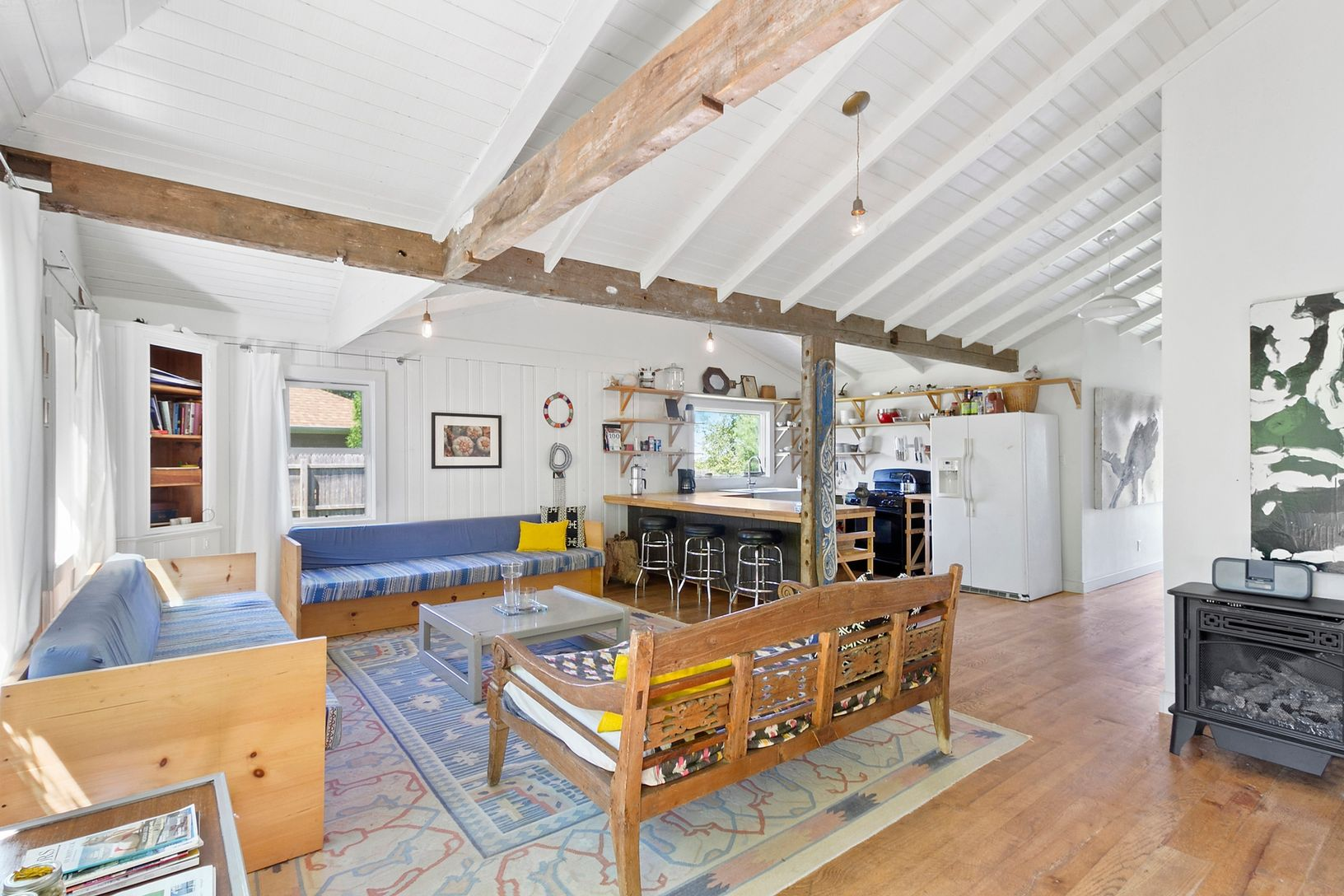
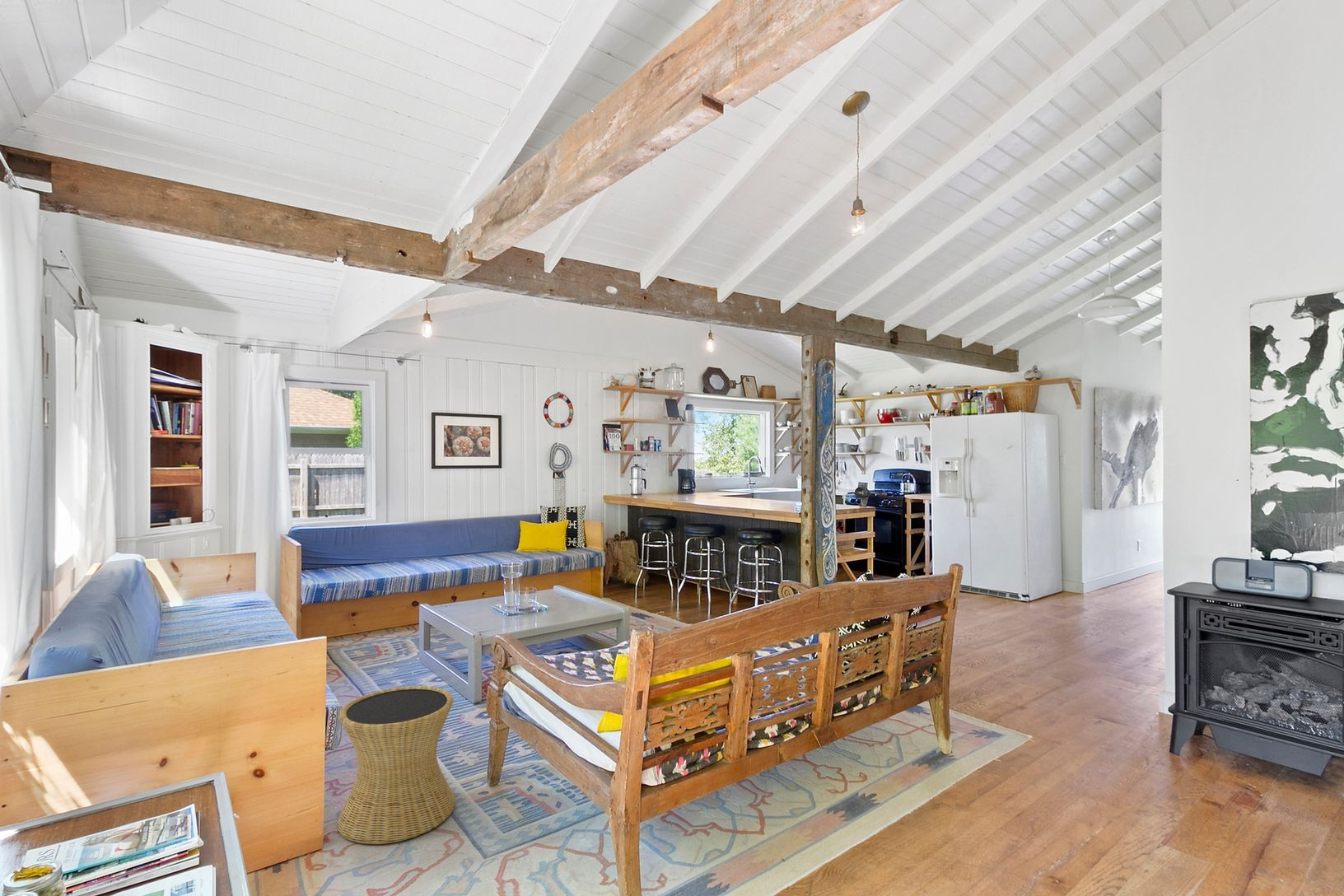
+ side table (398, 758)
